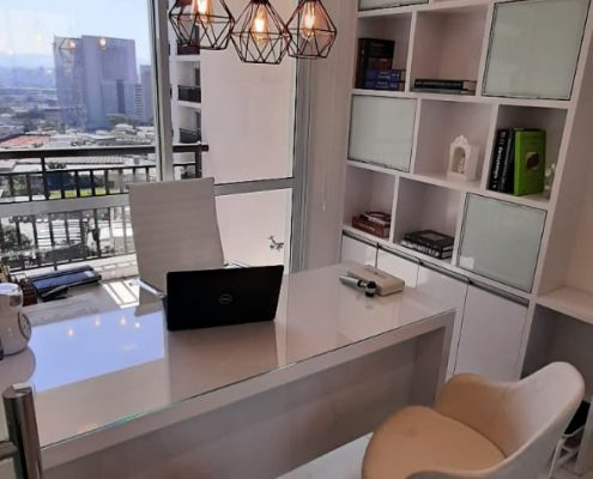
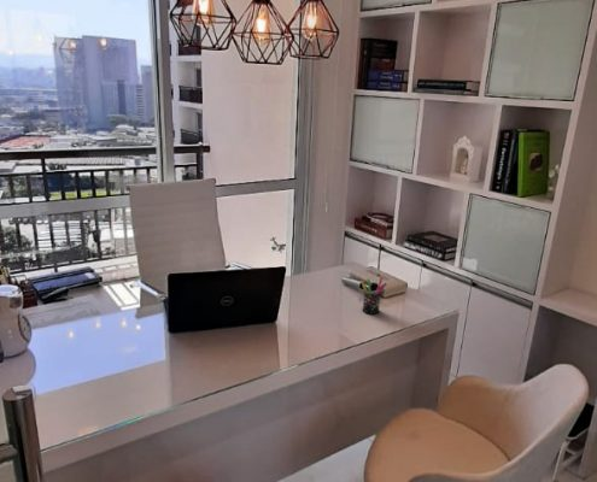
+ pen holder (373, 293)
